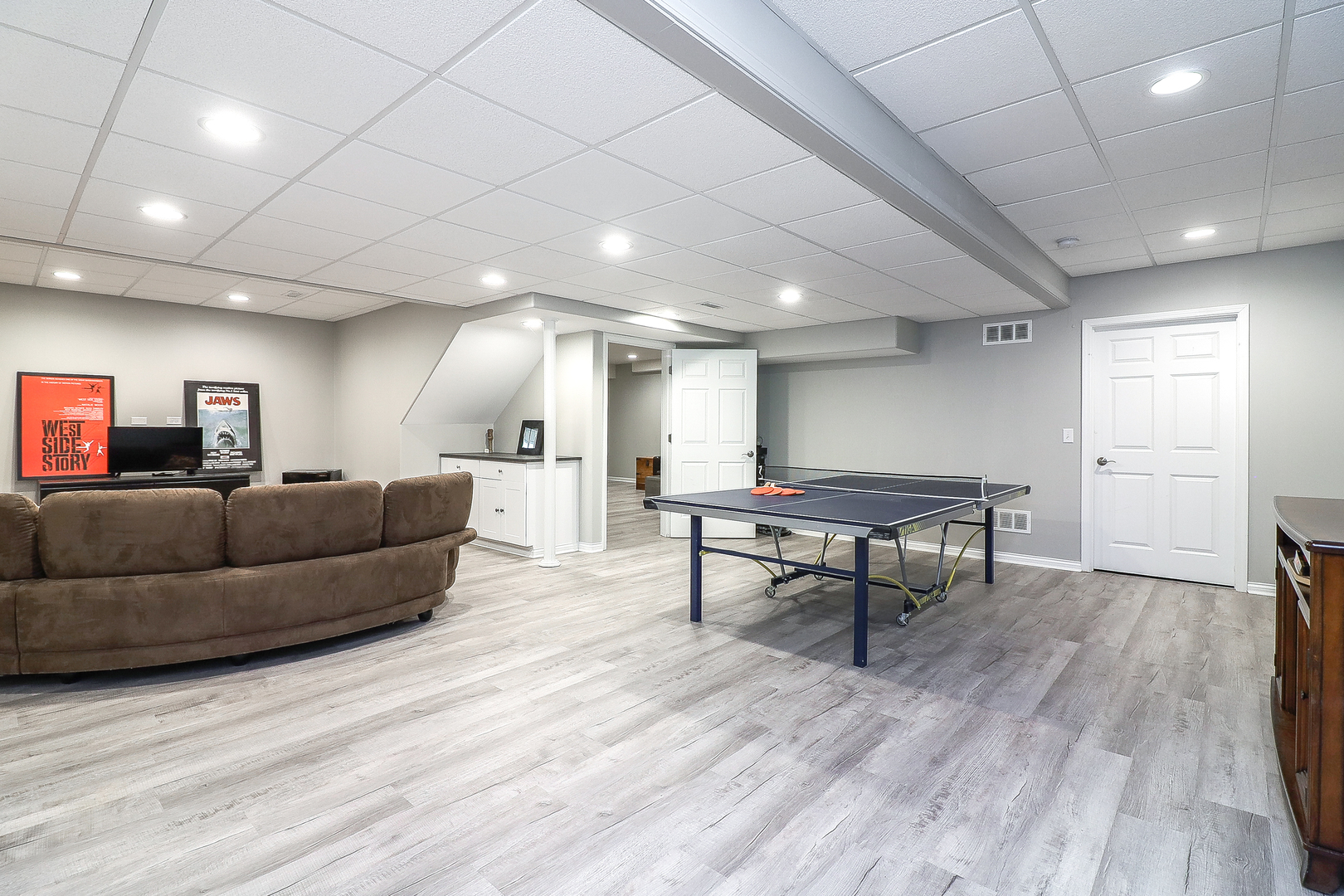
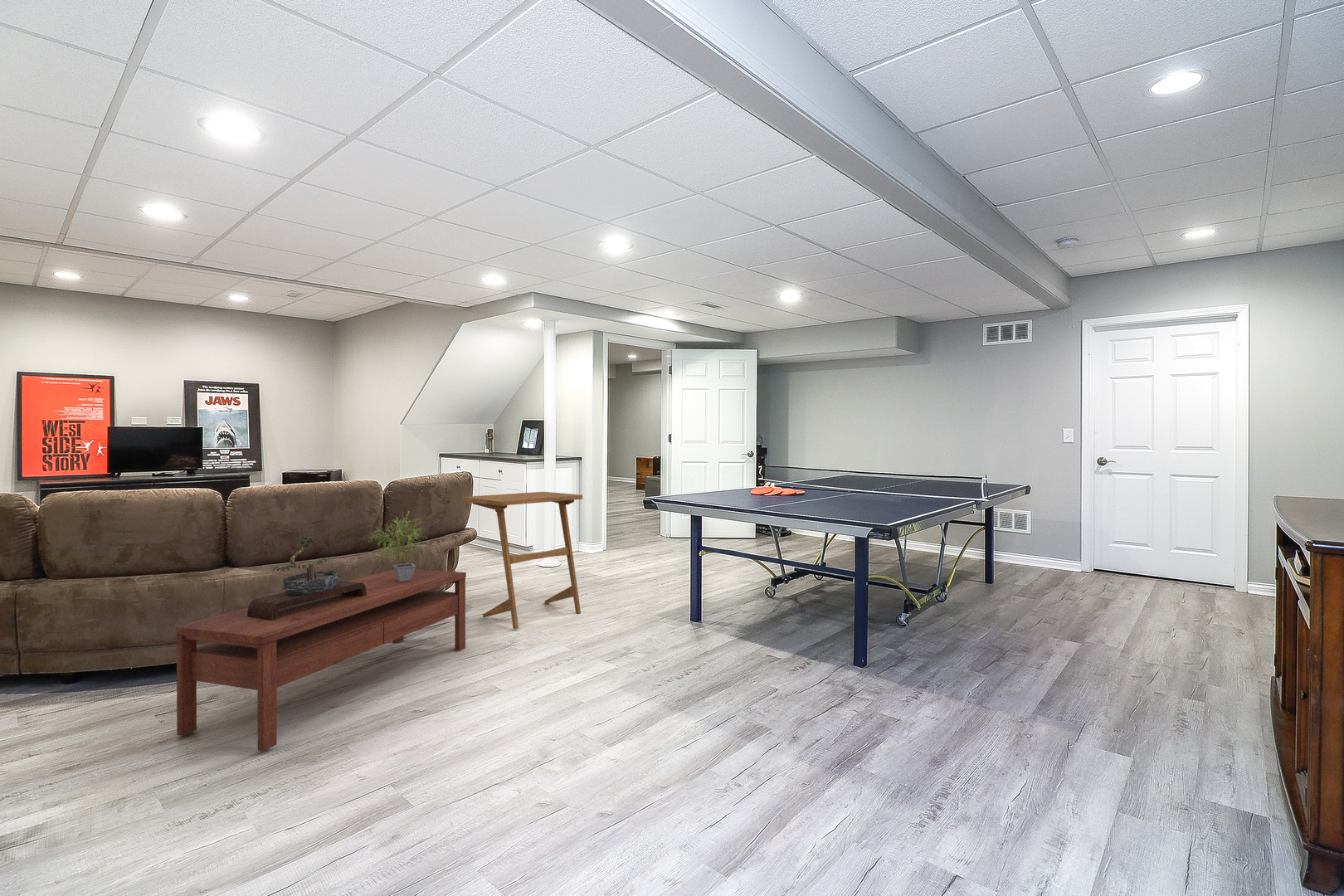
+ potted plant (398, 545)
+ coffee table (346, 640)
+ bonsai tree (311, 568)
+ side table (526, 554)
